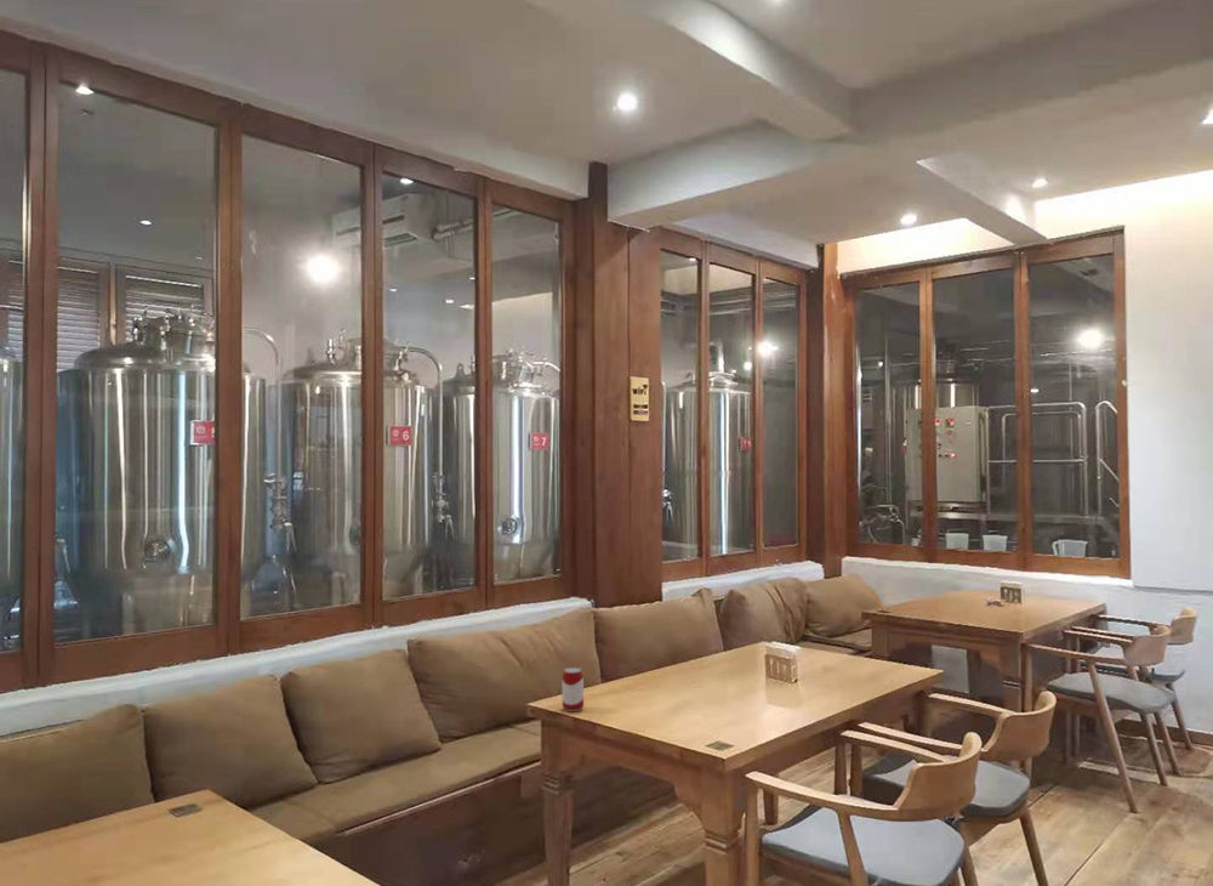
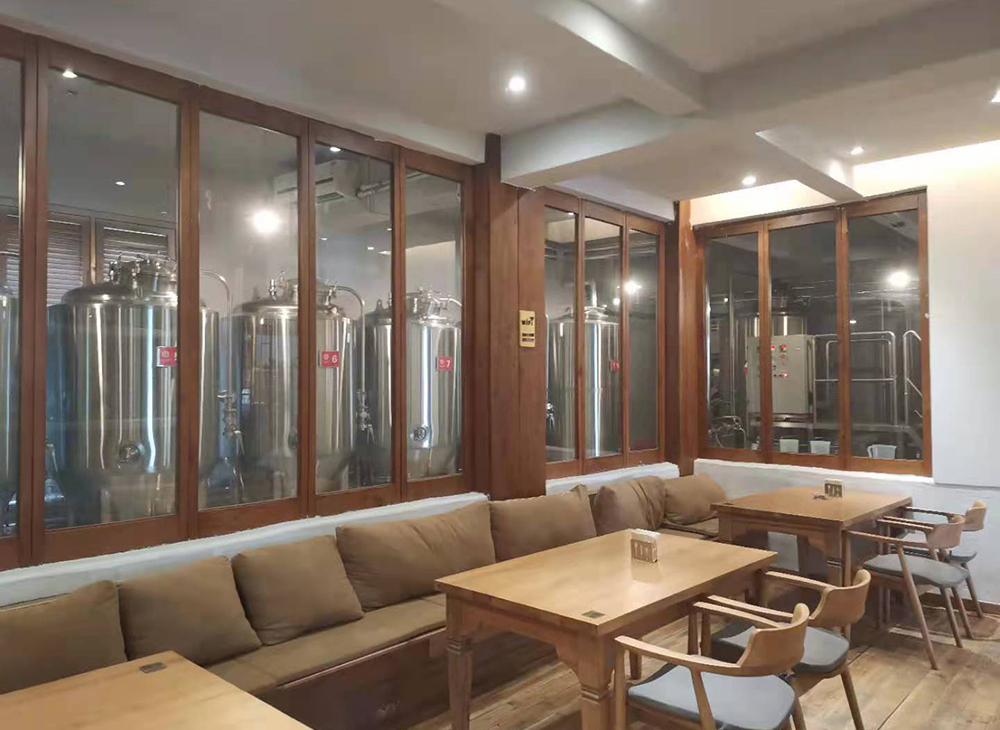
- beverage can (573, 688)
